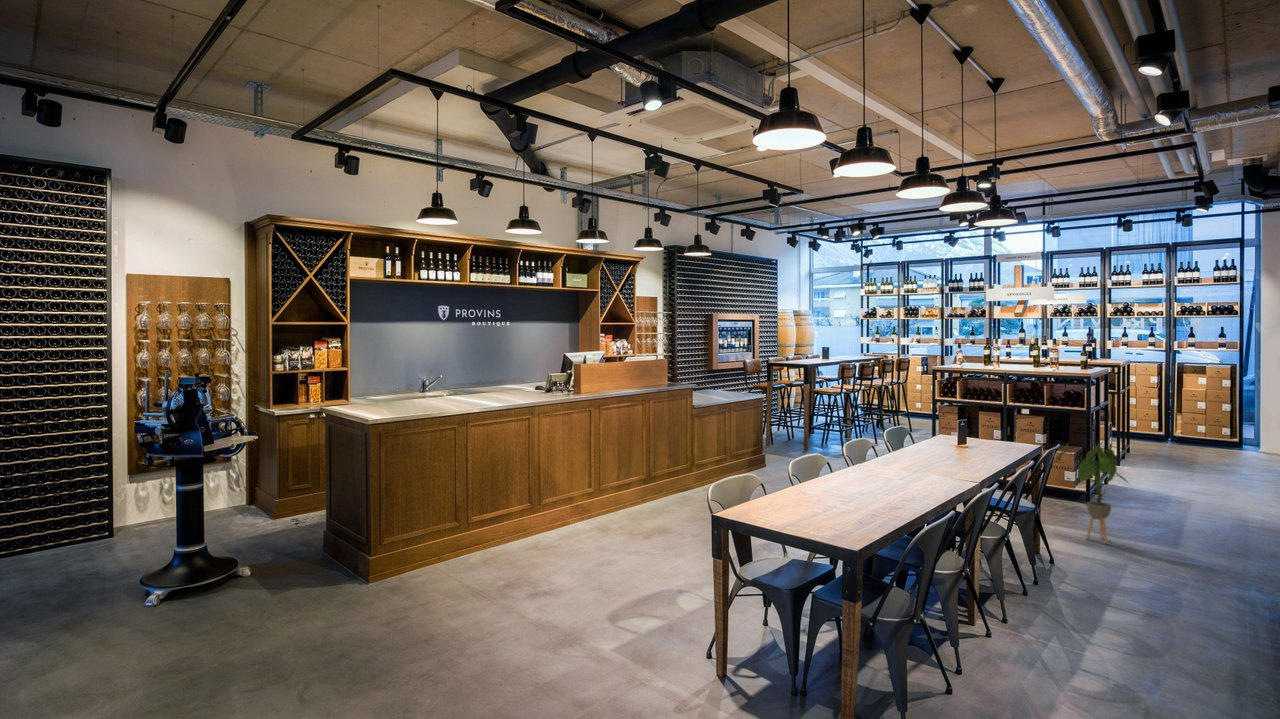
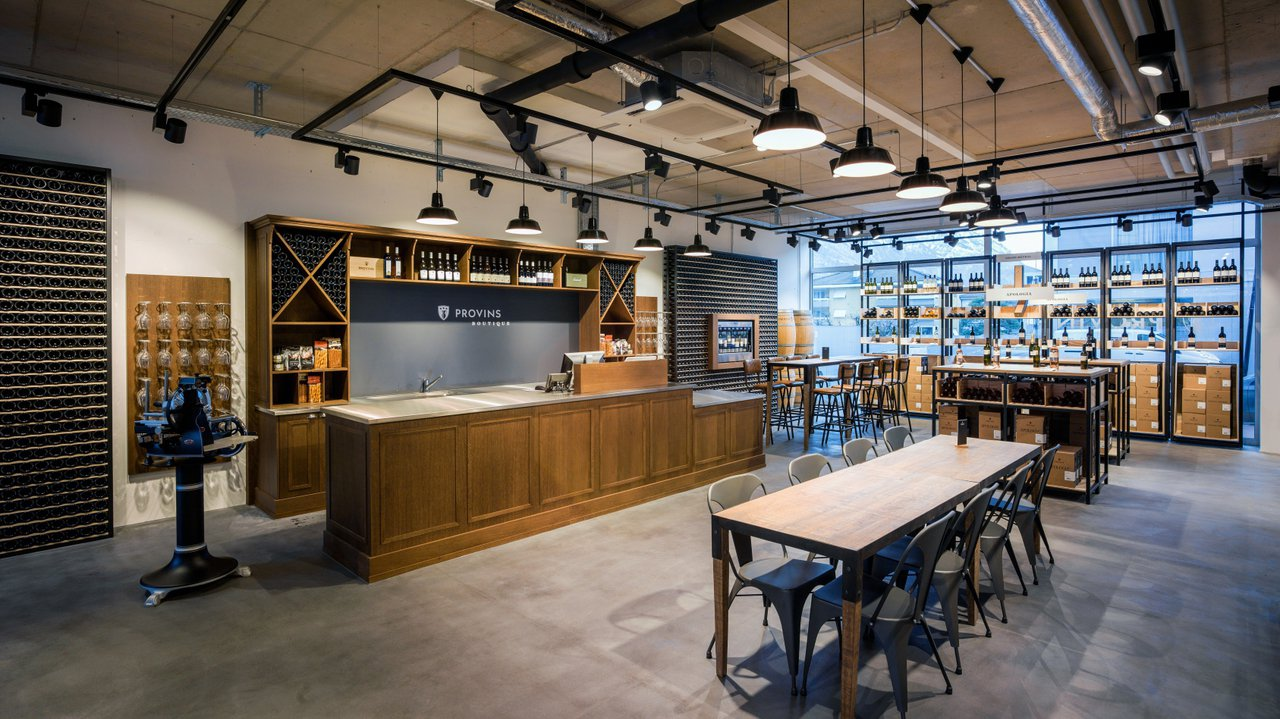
- house plant (1097, 492)
